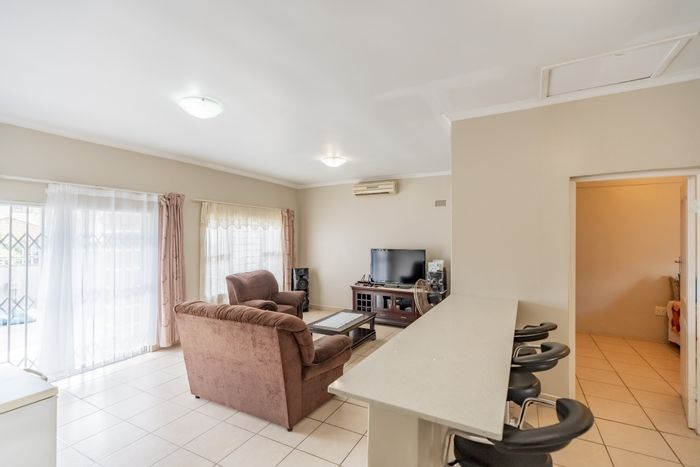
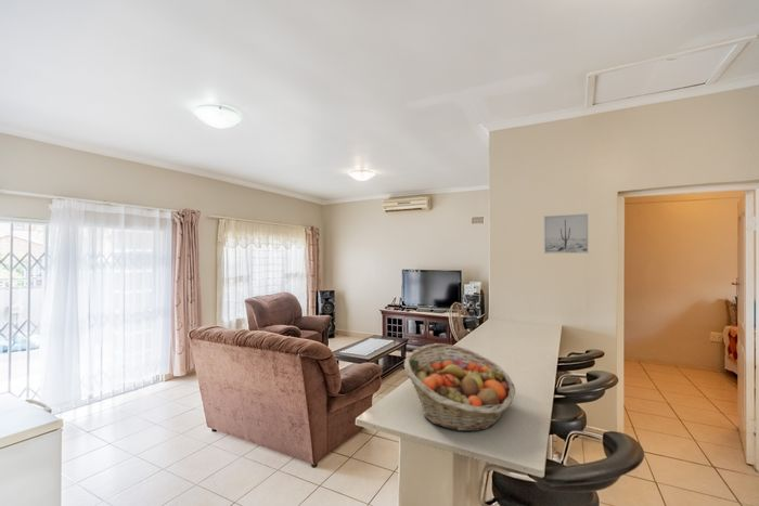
+ fruit basket (459, 381)
+ wall art (565, 234)
